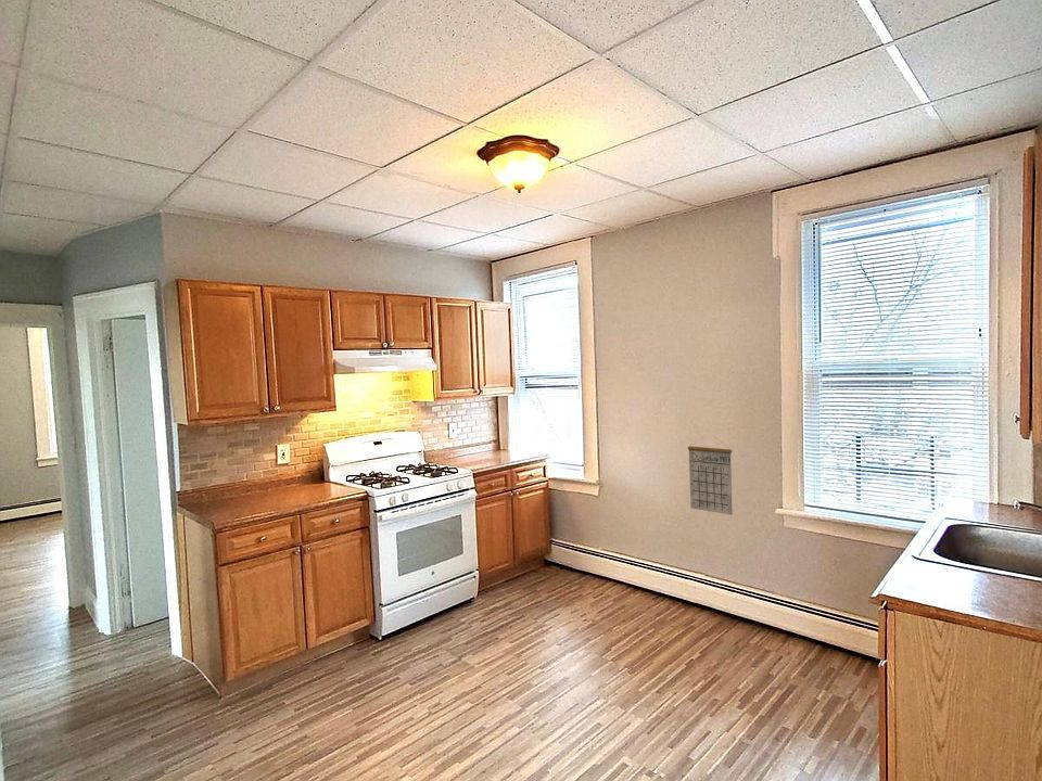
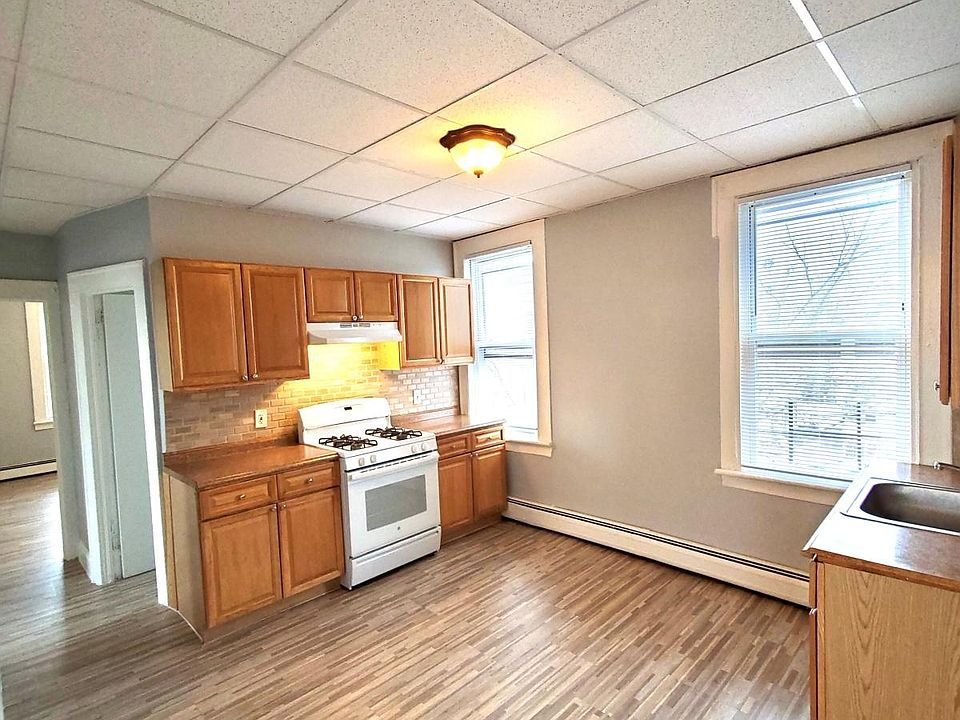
- calendar (710, 472)
